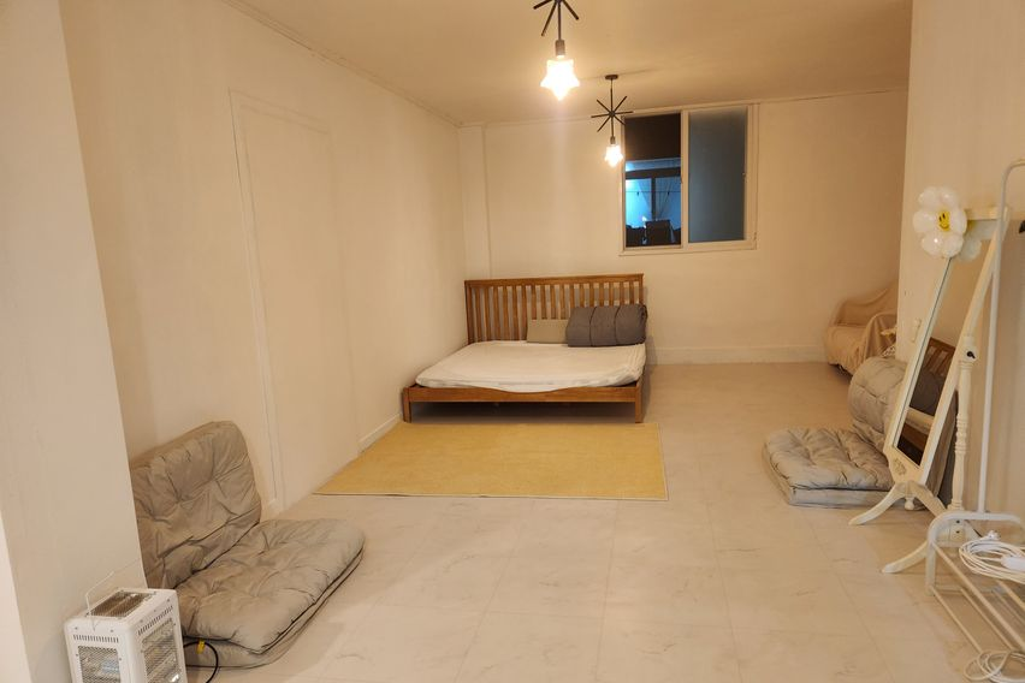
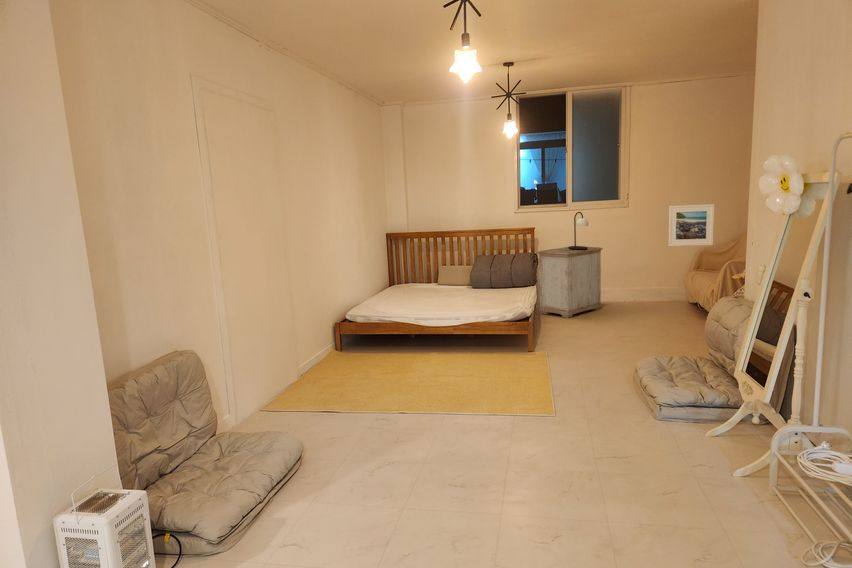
+ table lamp (575, 230)
+ nightstand (570, 280)
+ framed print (691, 225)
